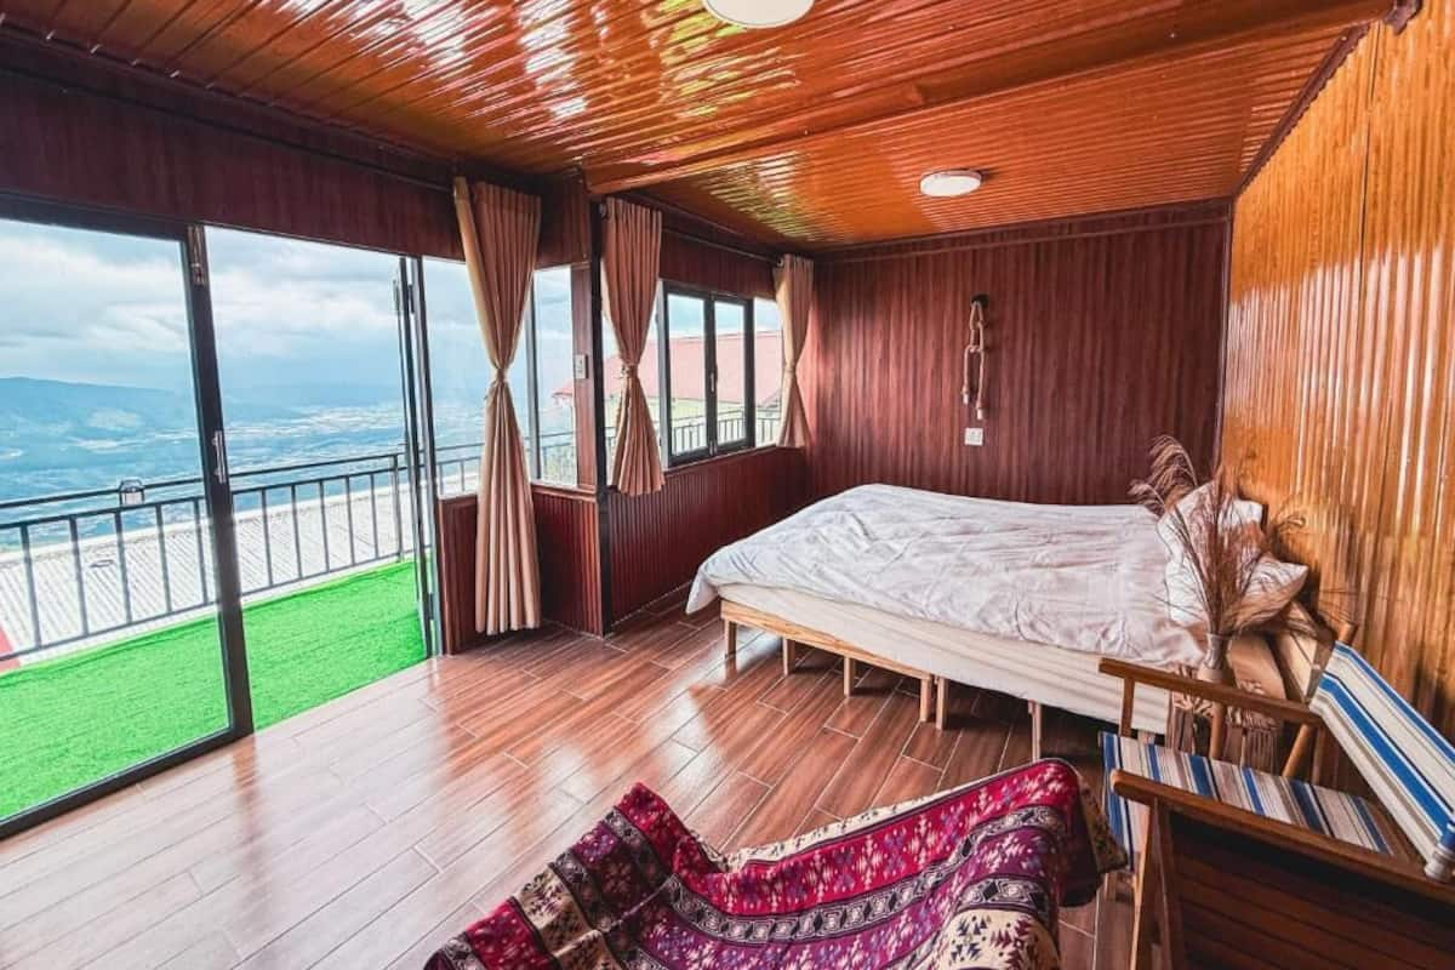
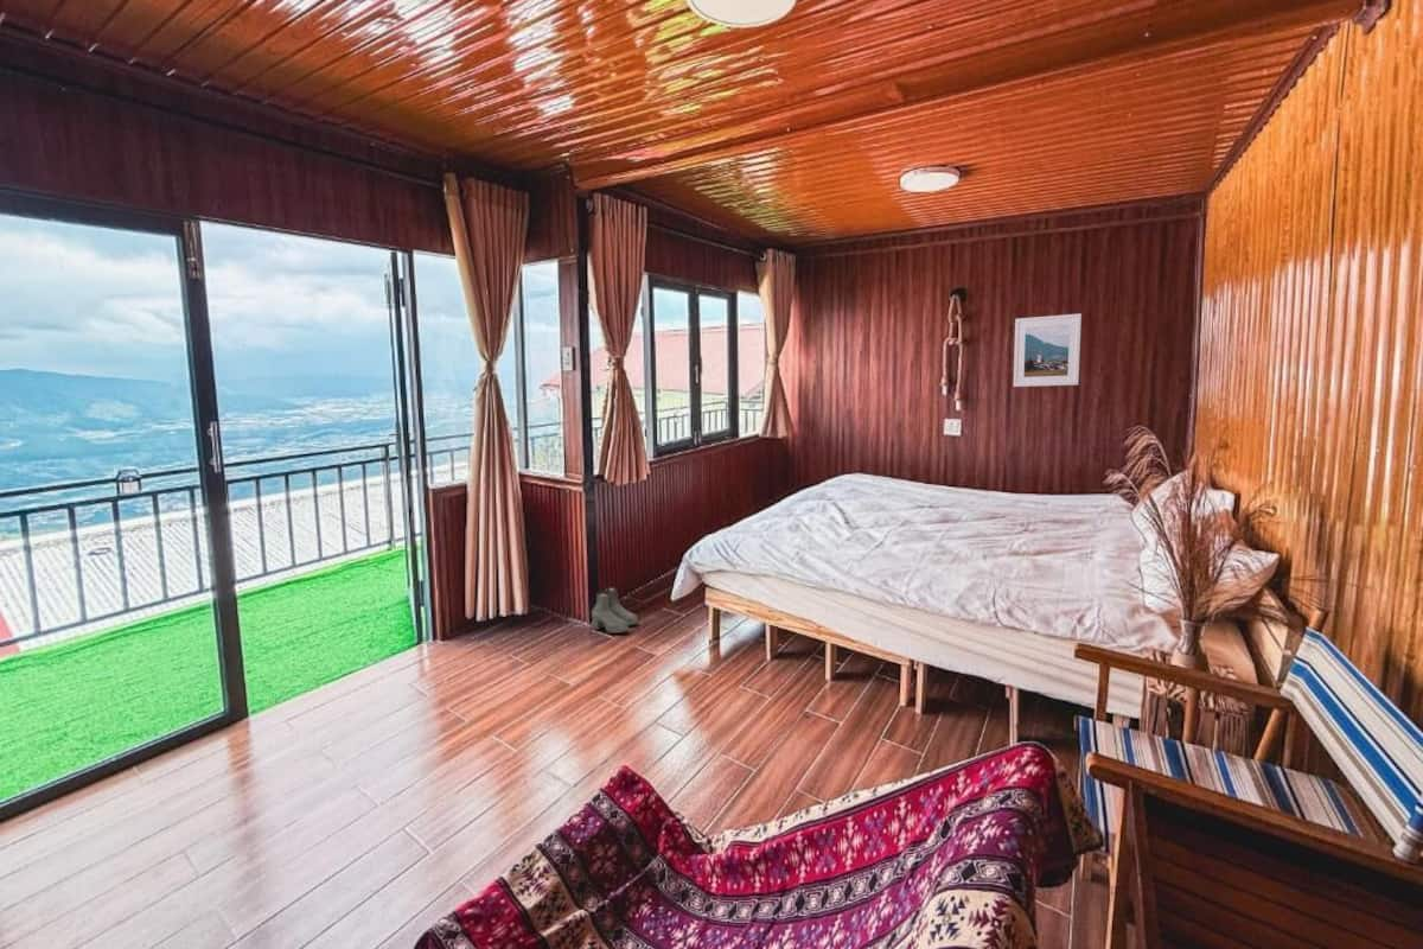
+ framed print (1046, 351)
+ boots (613, 609)
